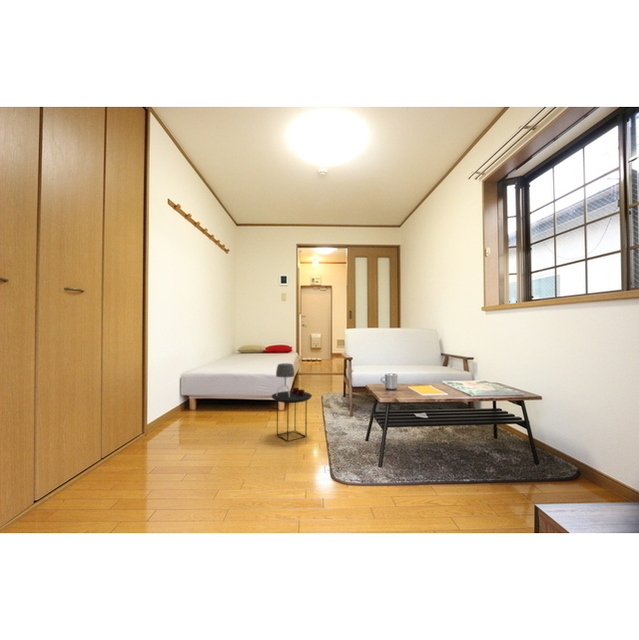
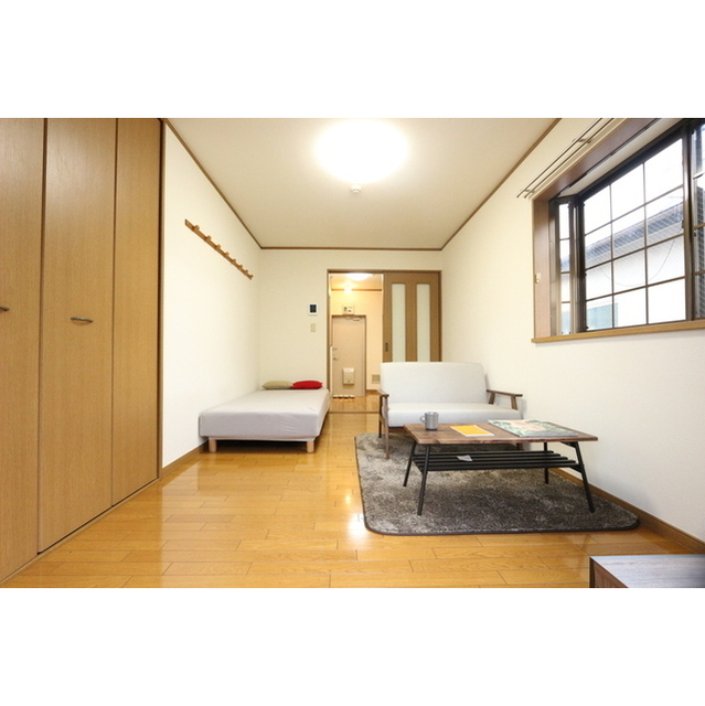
- side table (291, 400)
